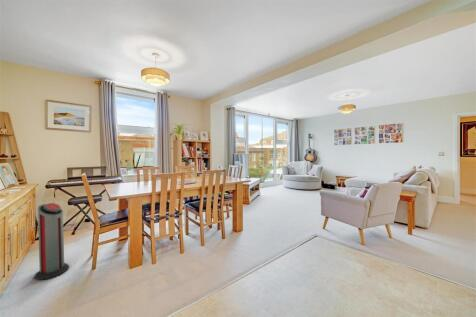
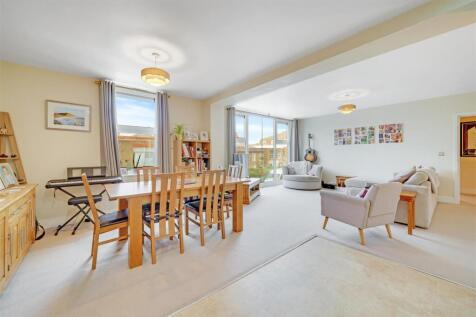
- air purifier (51, 237)
